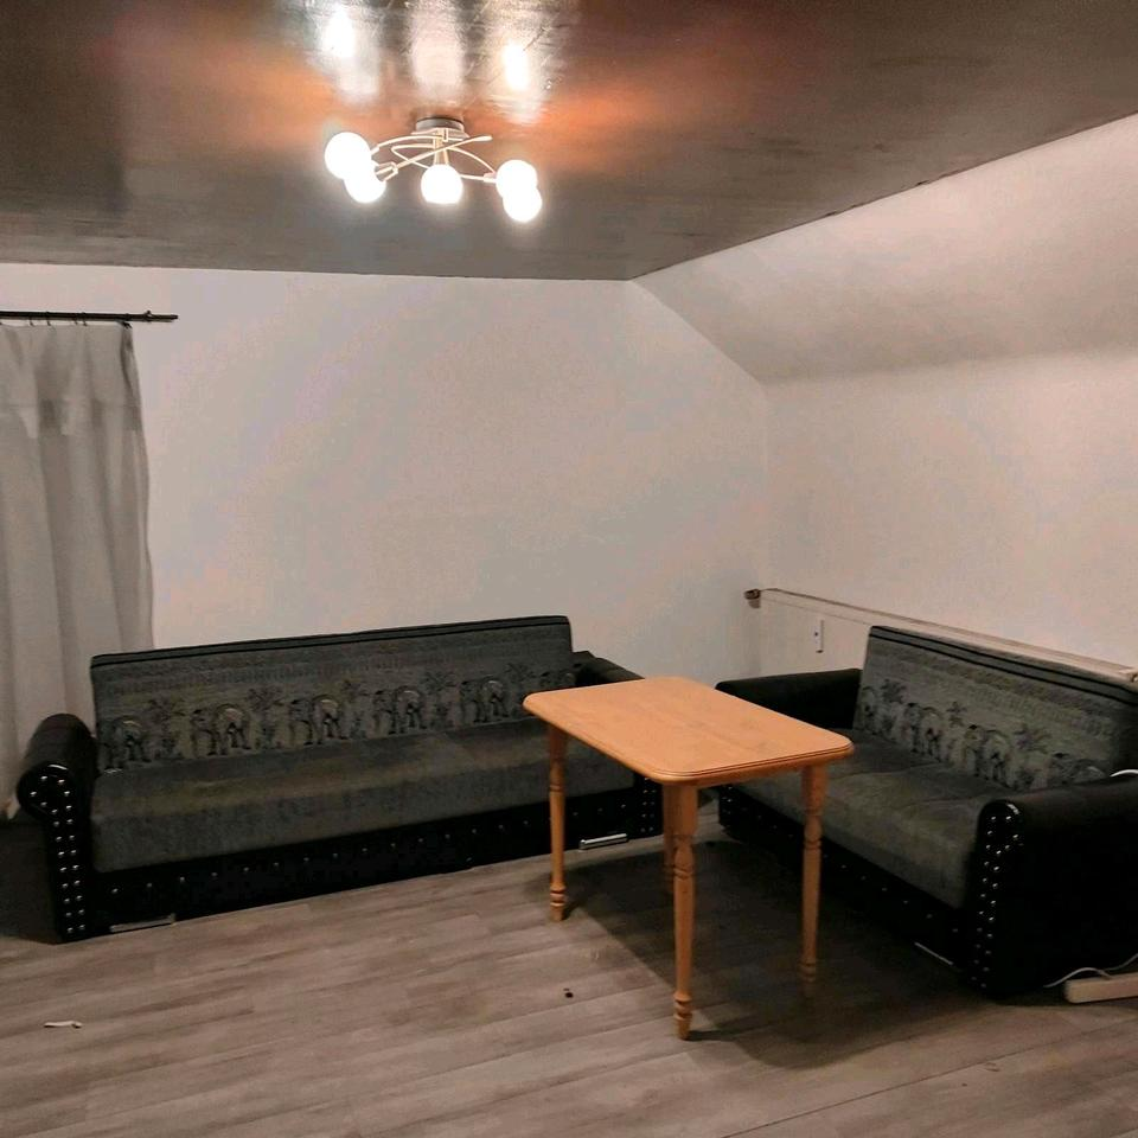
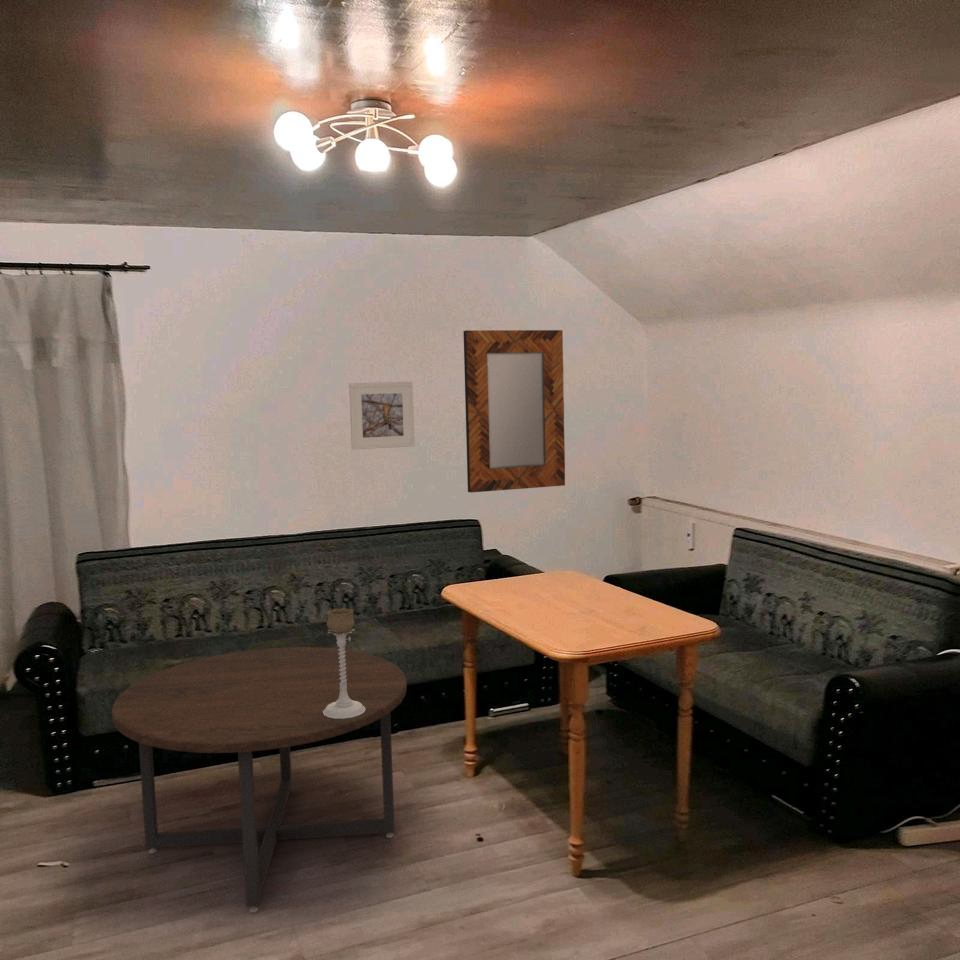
+ home mirror (515, 410)
+ coffee table (280, 766)
+ candle holder (342, 660)
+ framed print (382, 415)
